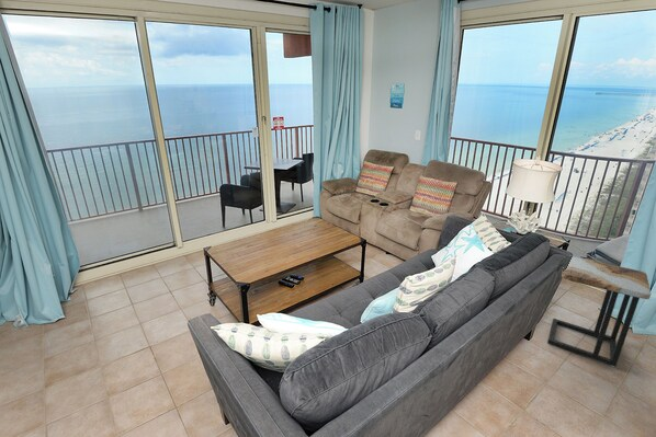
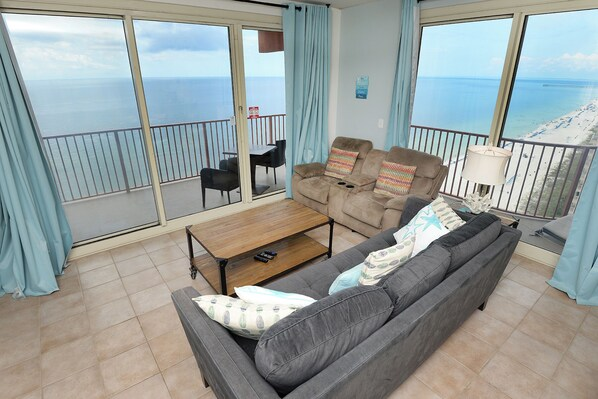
- side table (600, 310)
